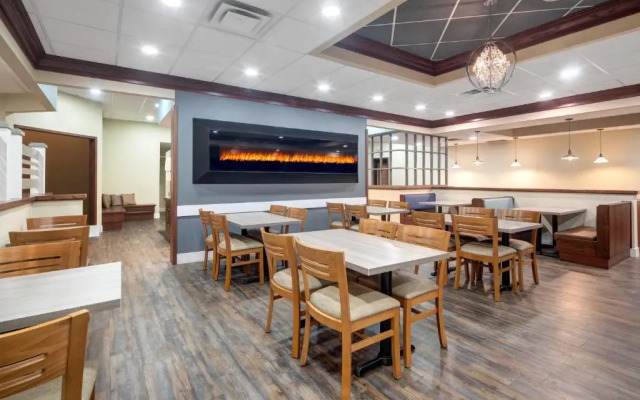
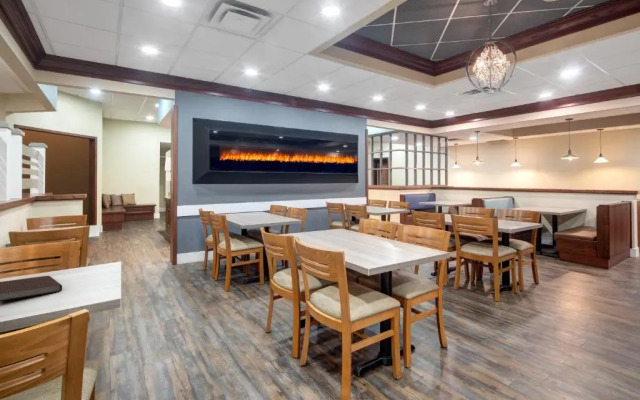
+ notebook (25, 287)
